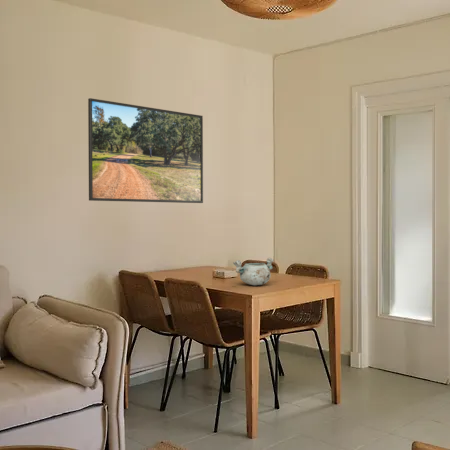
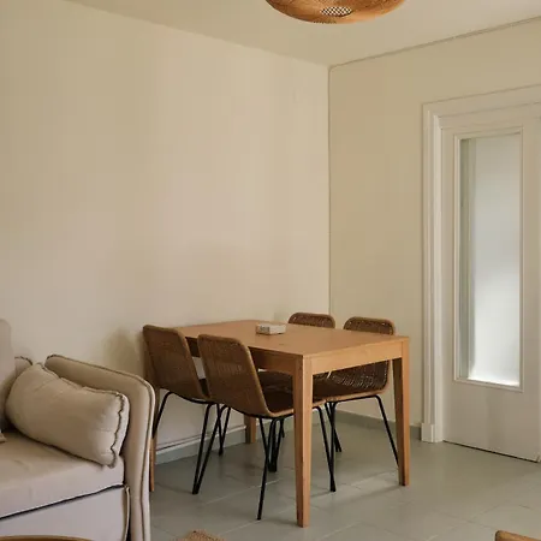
- decorative bowl (254, 271)
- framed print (150, 154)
